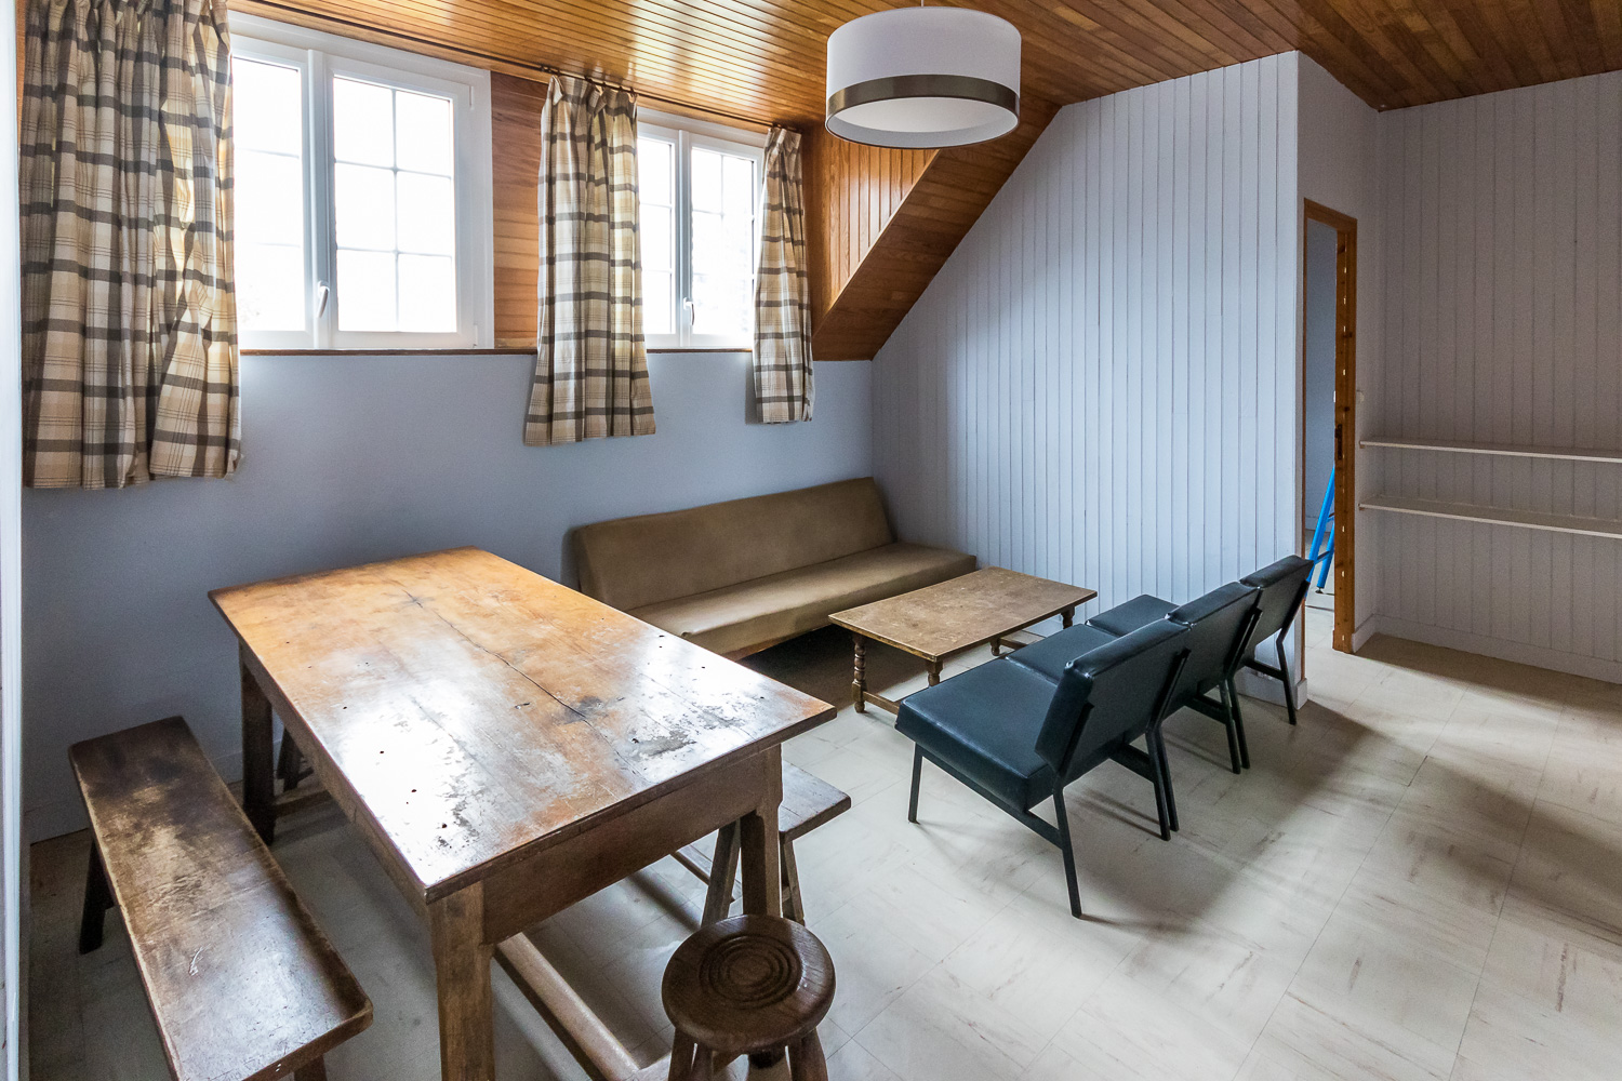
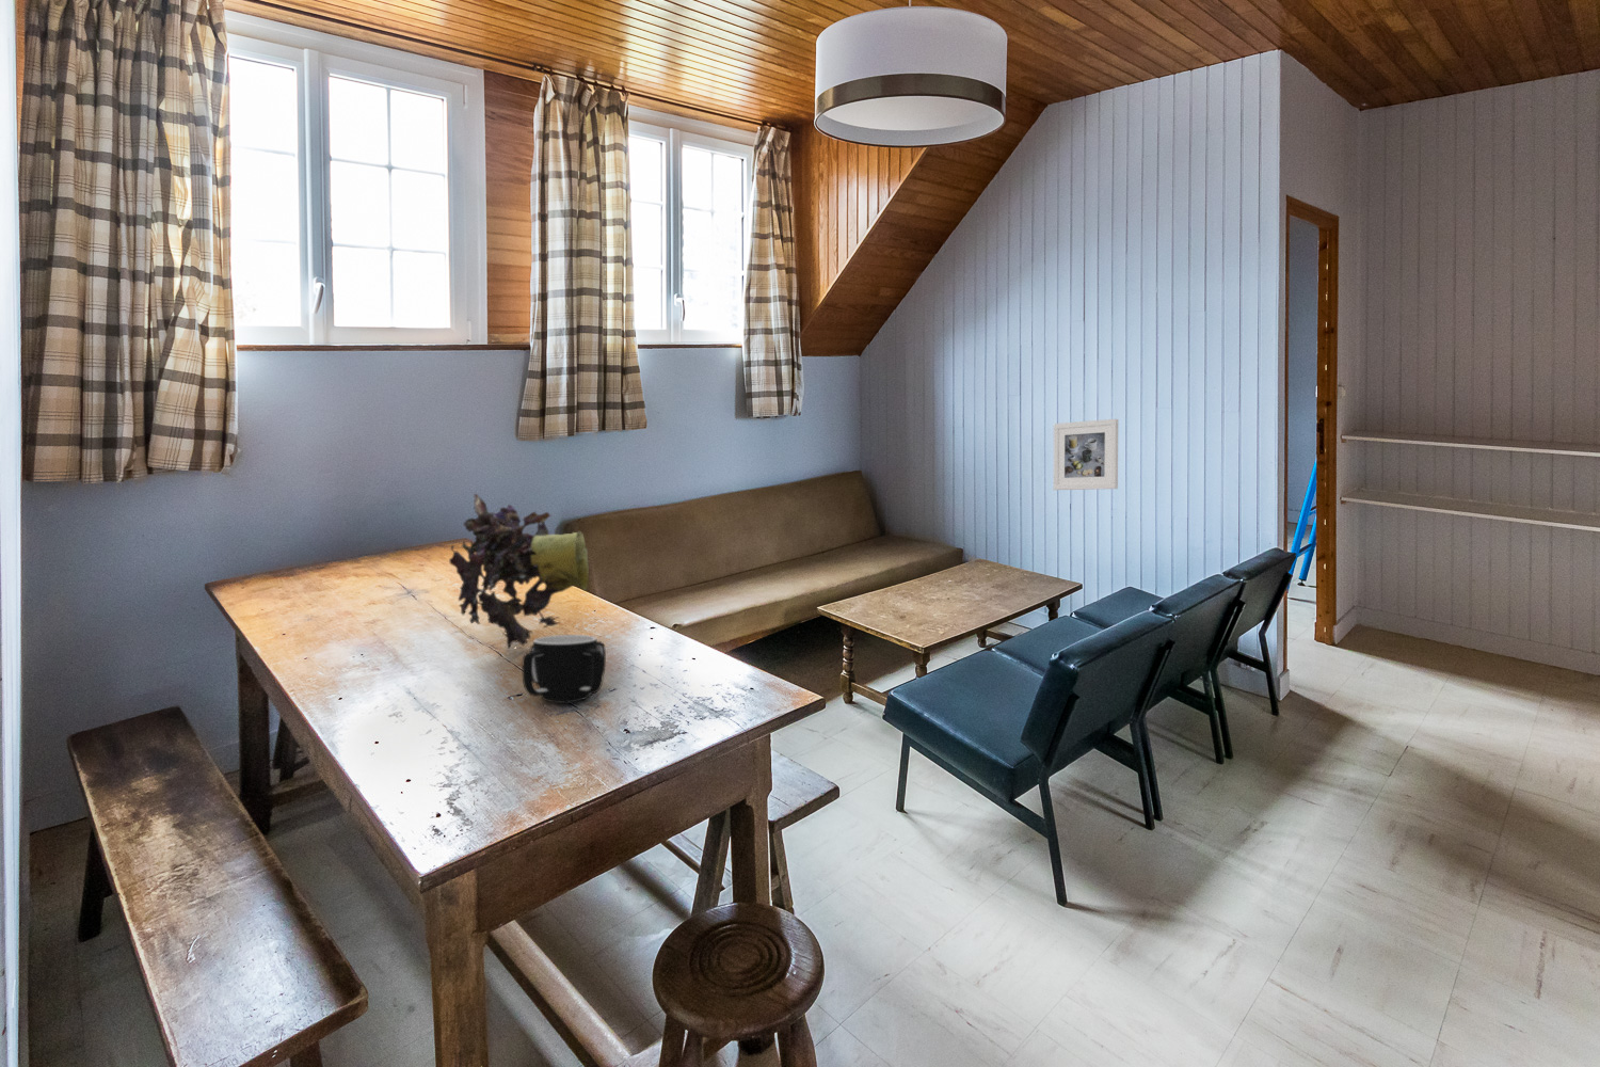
+ plant (523, 569)
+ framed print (1085, 455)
+ mug (565, 668)
